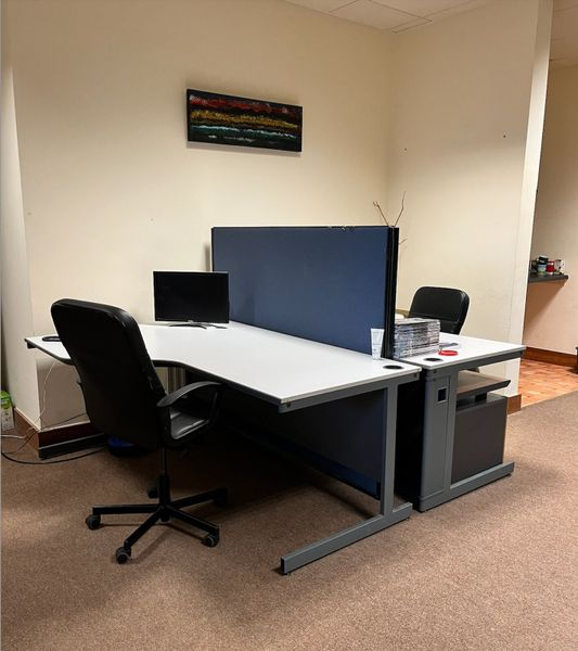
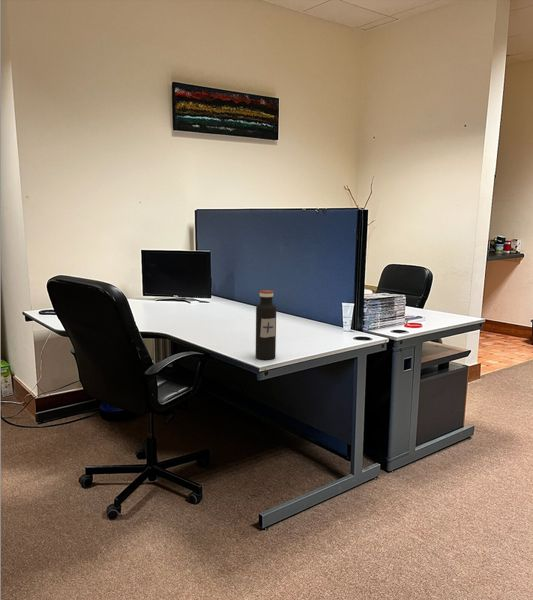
+ water bottle (265, 324)
